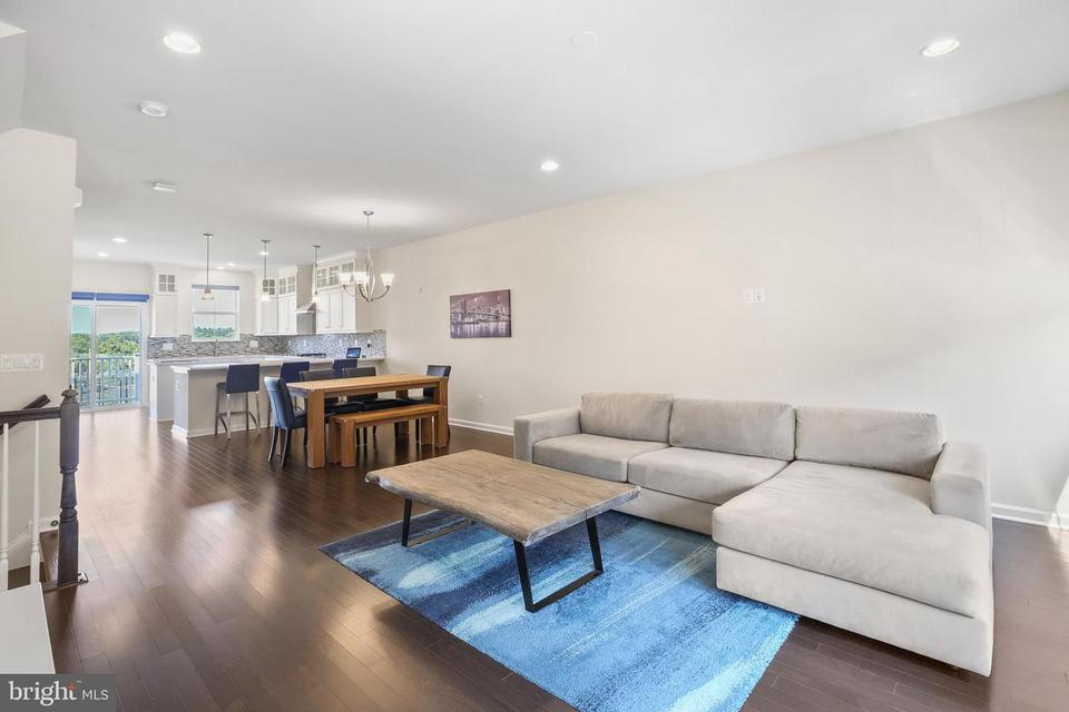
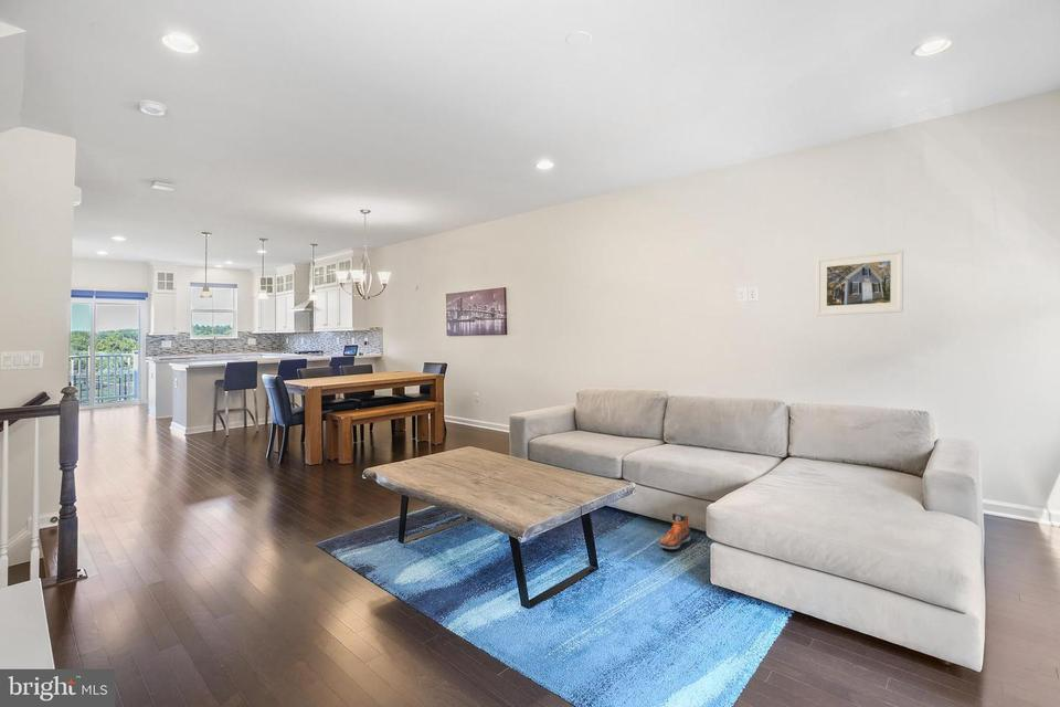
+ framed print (857, 284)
+ sneaker (674, 529)
